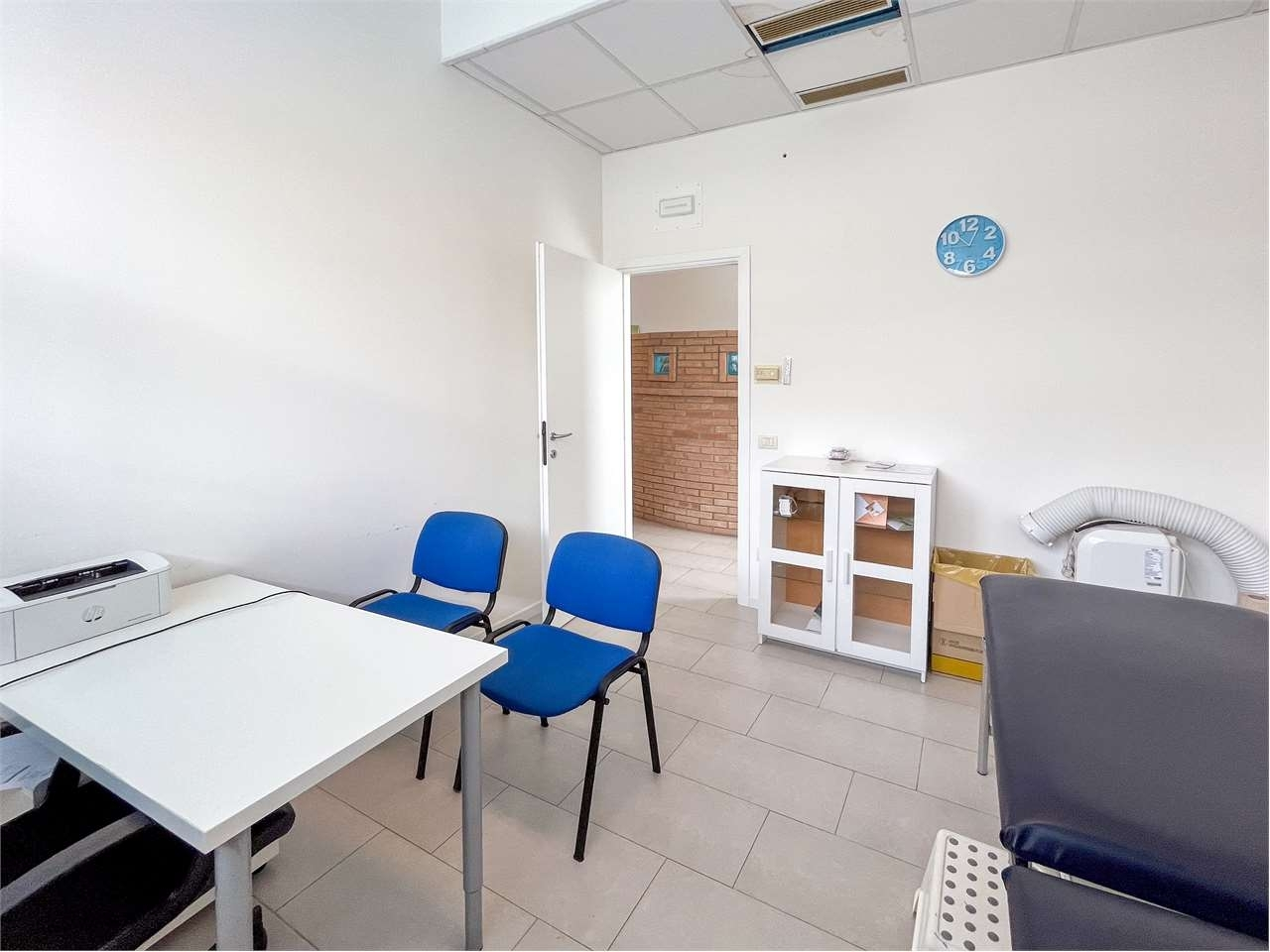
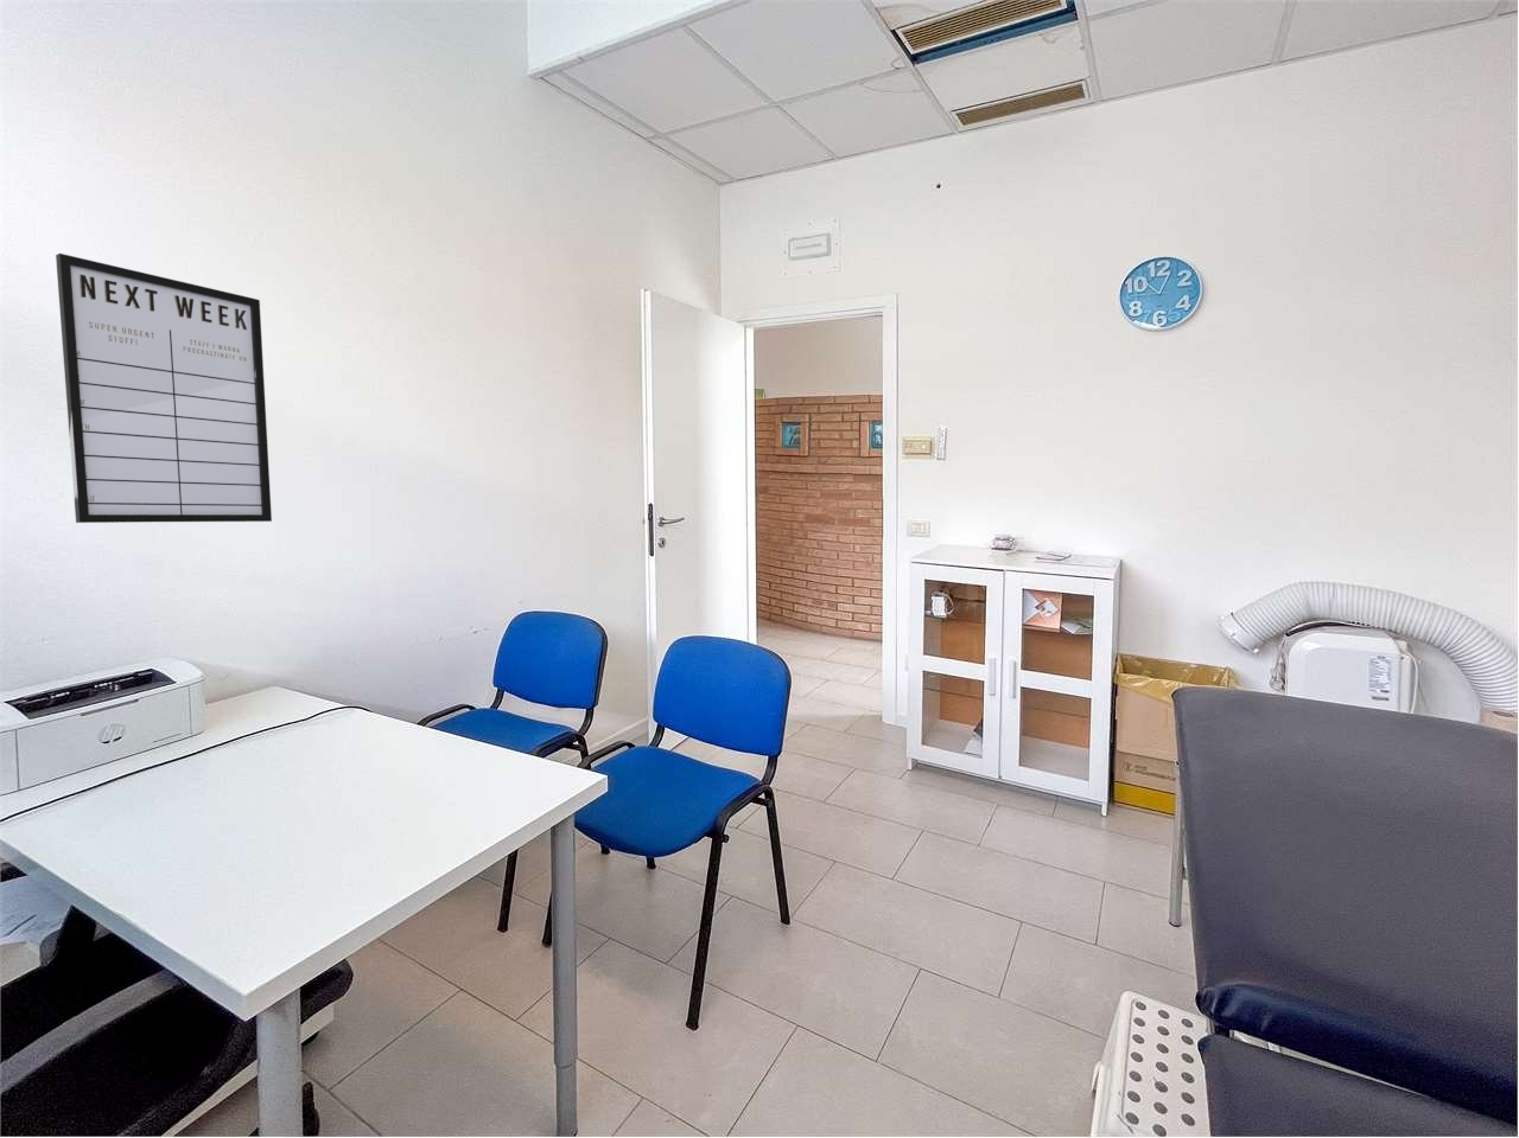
+ writing board (175, 402)
